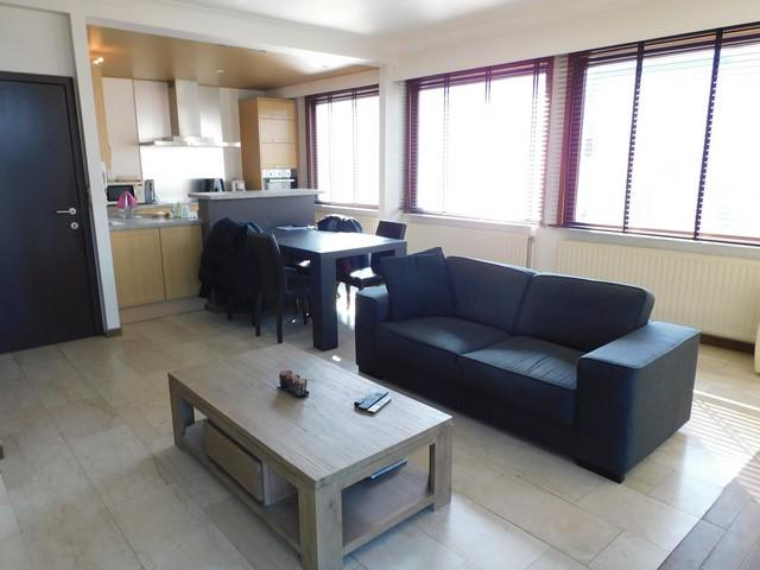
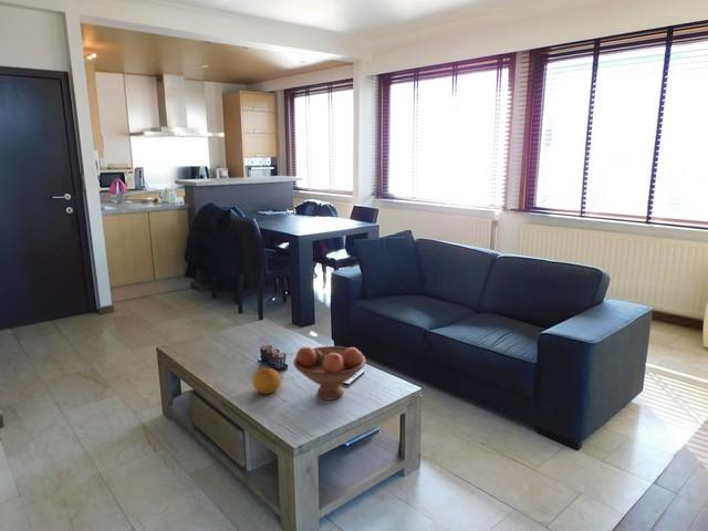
+ fruit bowl (330, 369)
+ fruit (267, 379)
